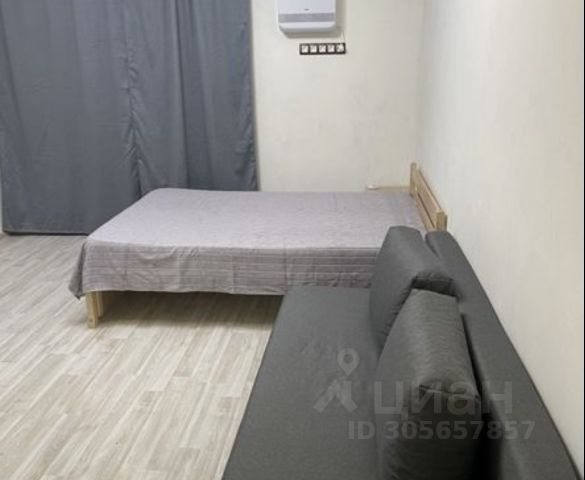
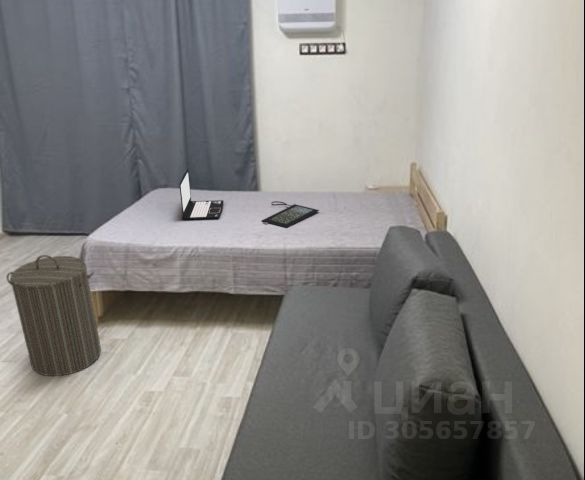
+ laundry hamper (56, 308)
+ laptop (202, 201)
+ clutch bag (291, 214)
